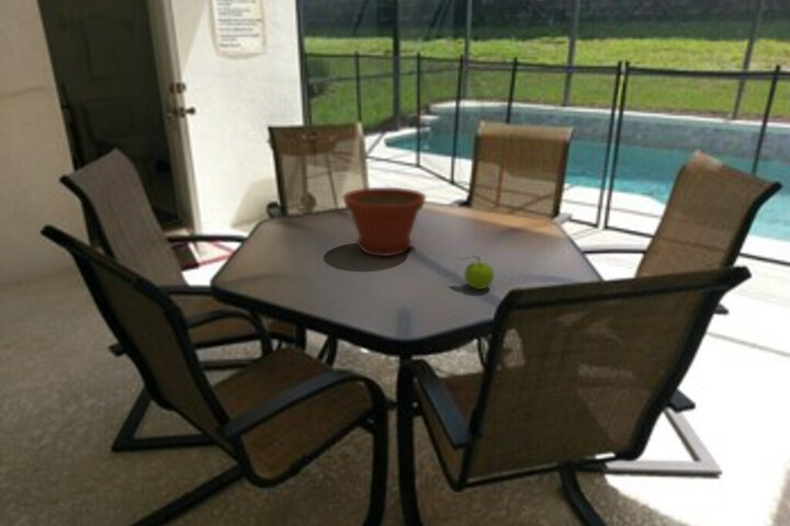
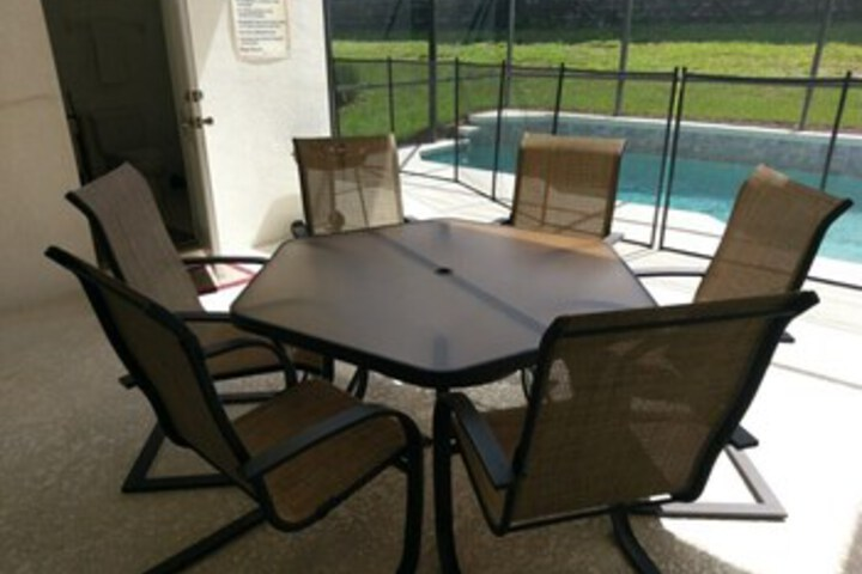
- fruit (474, 271)
- plant pot (384, 222)
